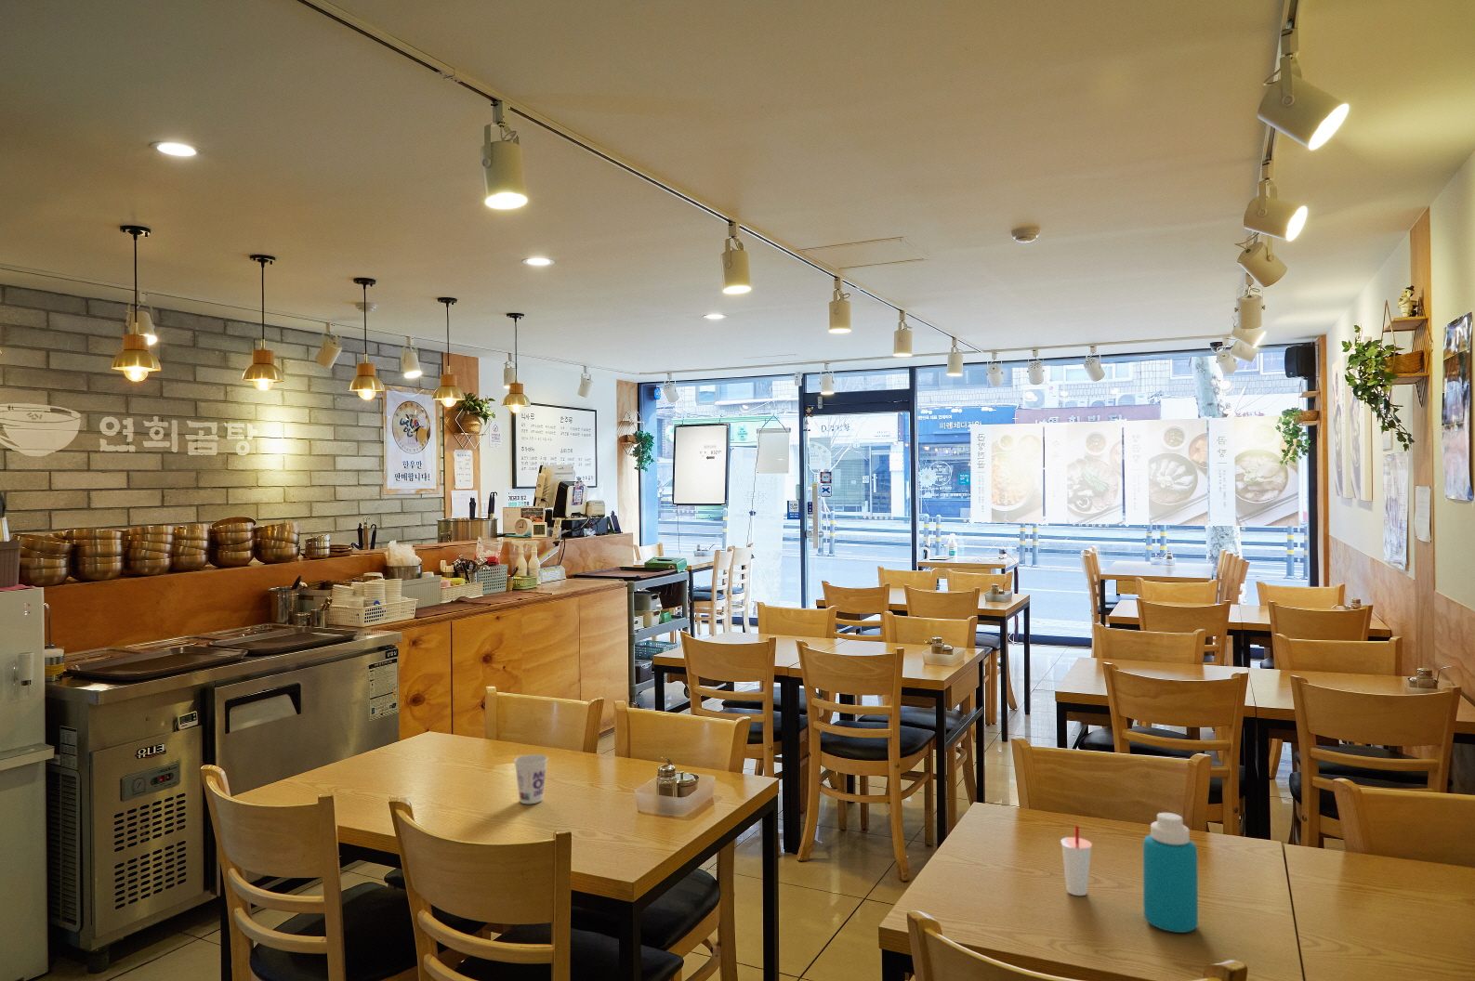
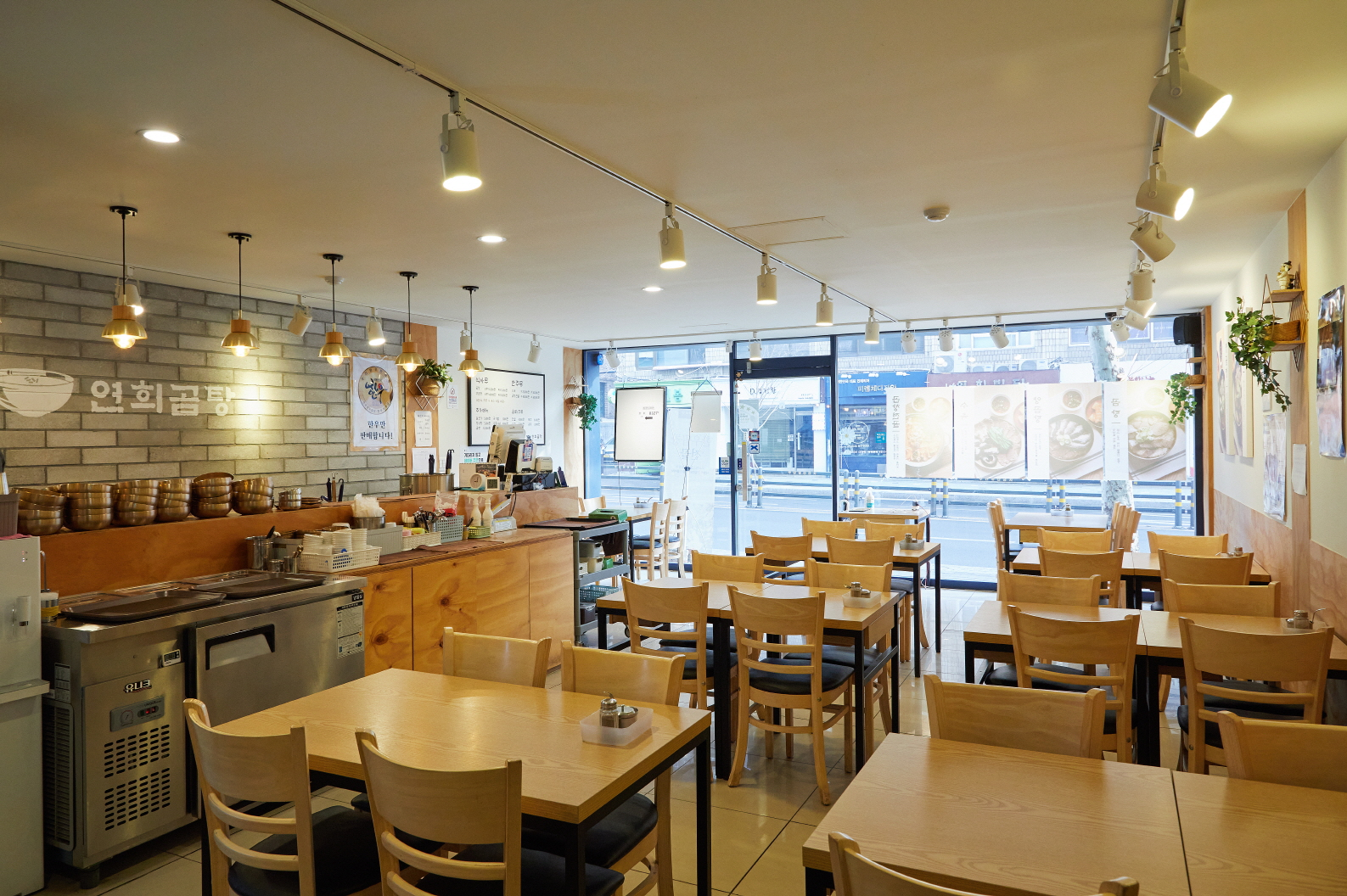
- cup (531, 780)
- bottle (1171, 869)
- cup (1076, 858)
